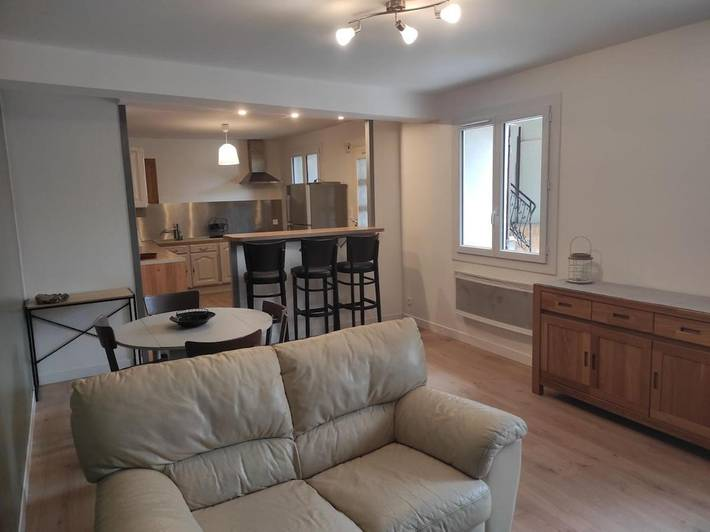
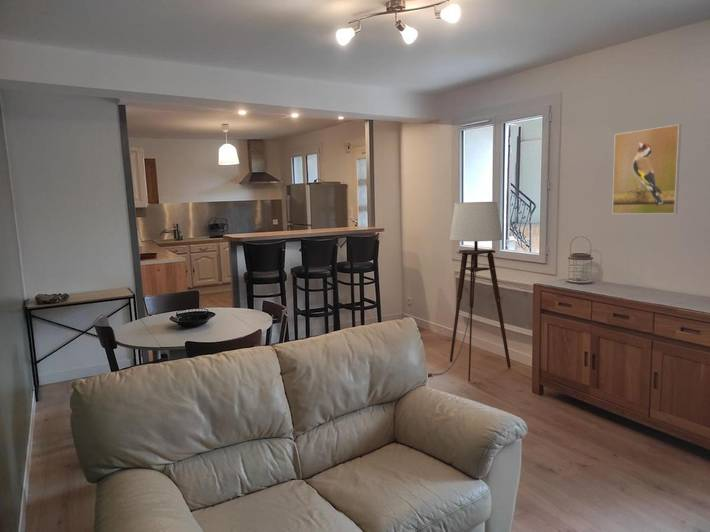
+ floor lamp (462, 288)
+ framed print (644, 172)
